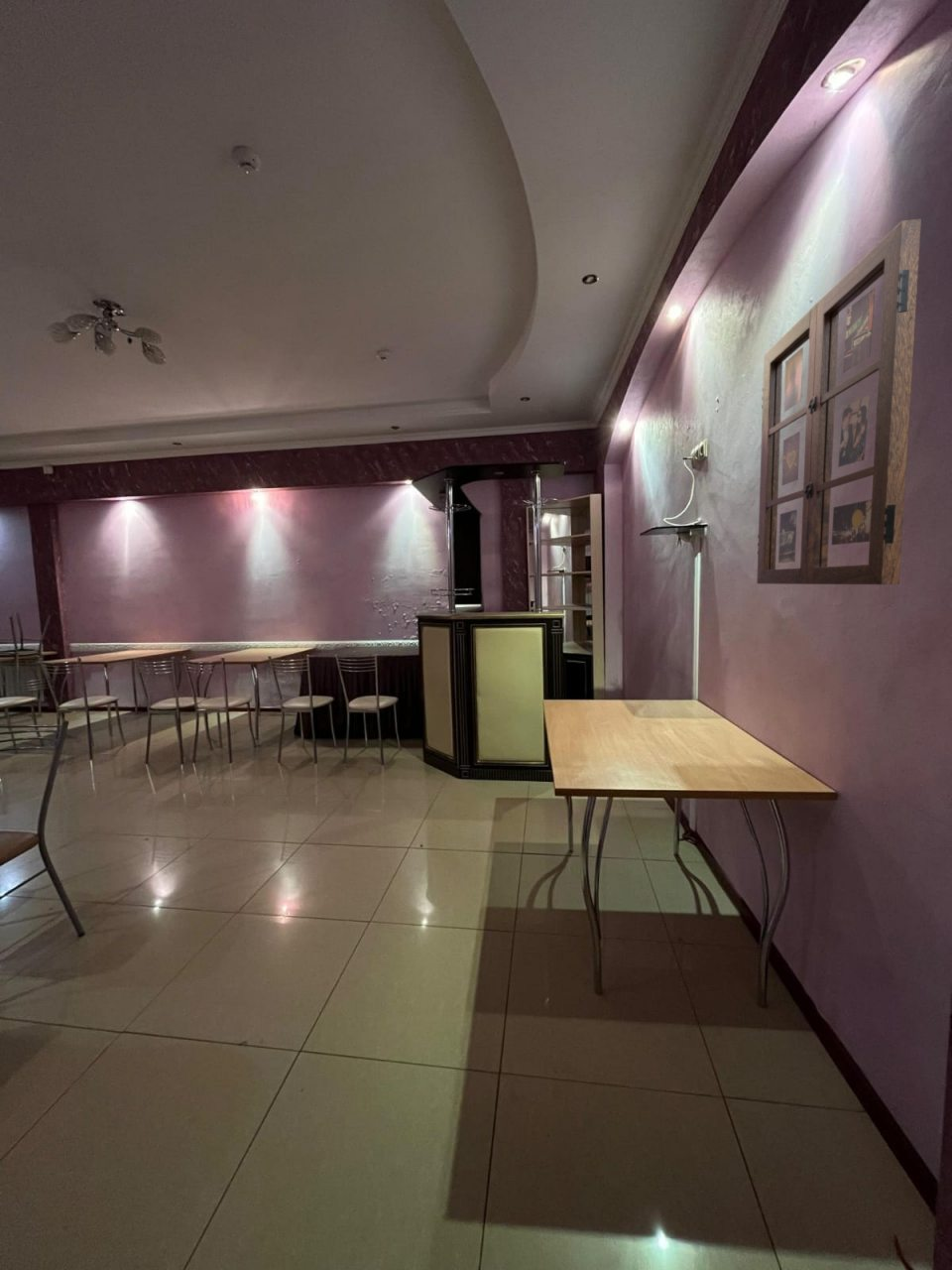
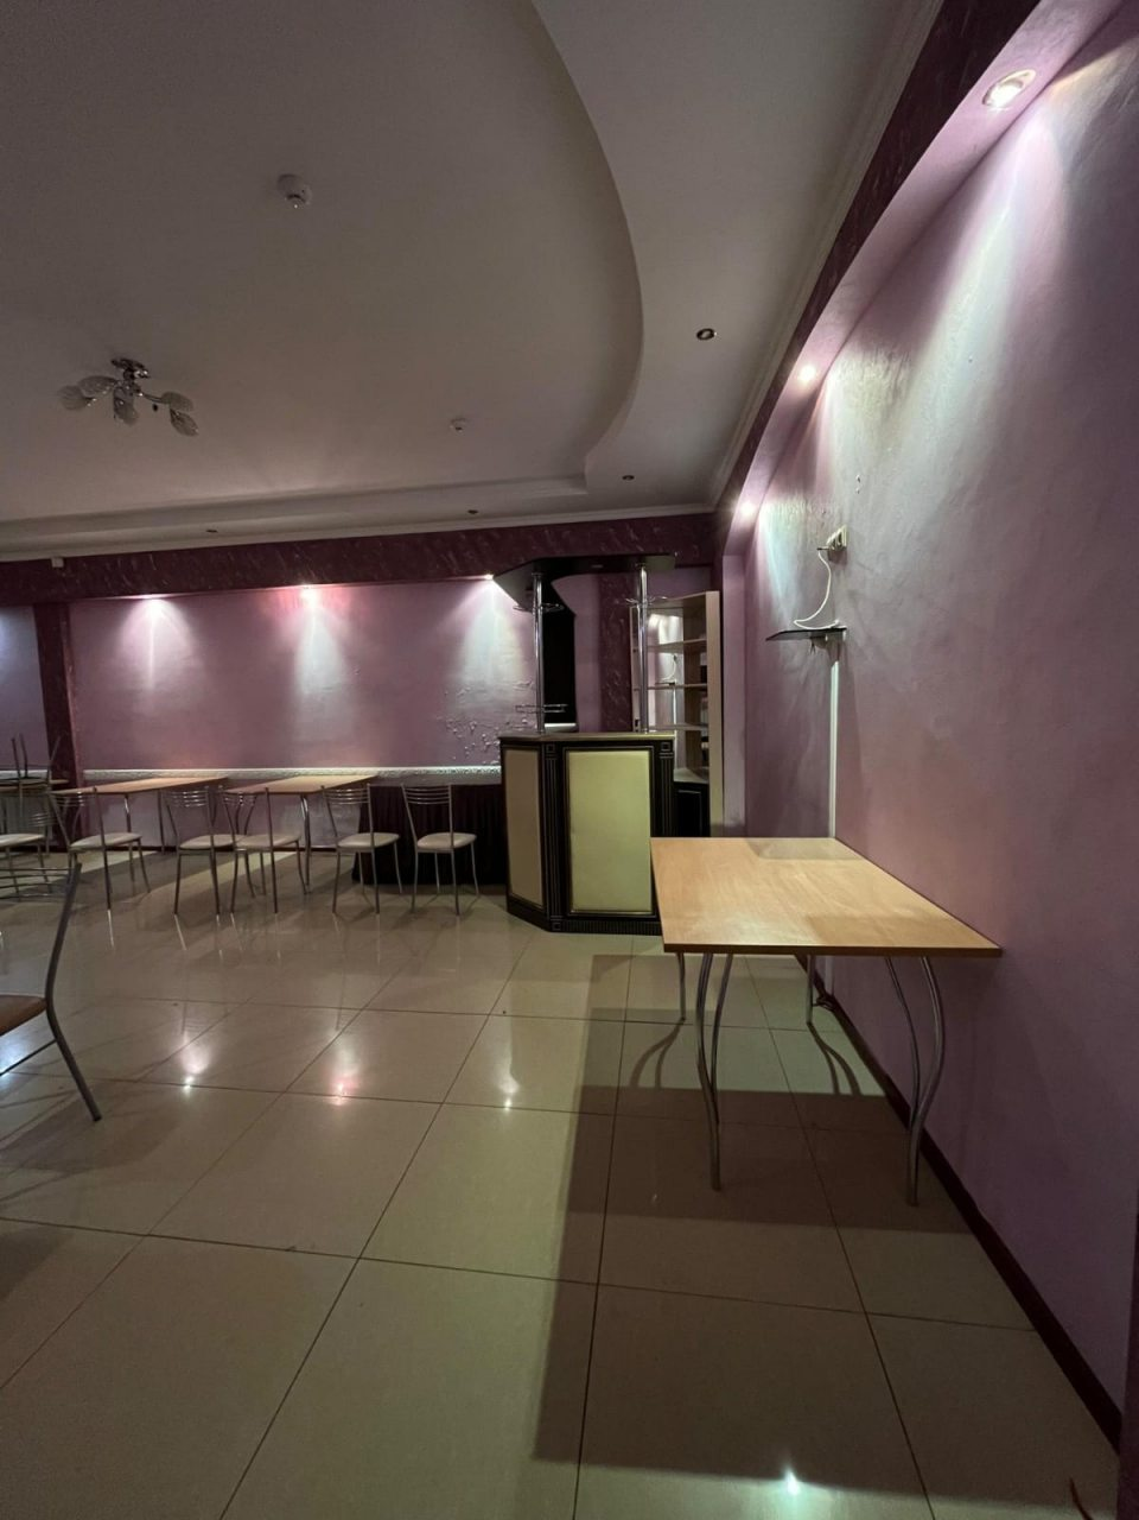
- picture frame (816, 446)
